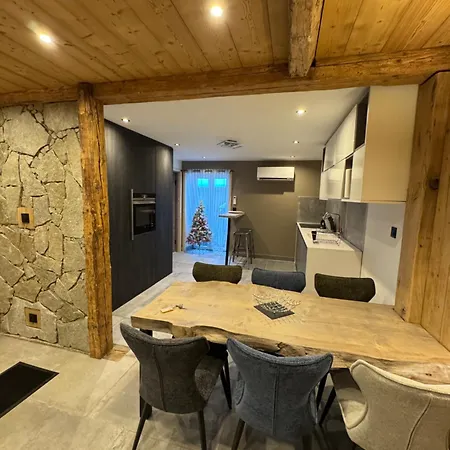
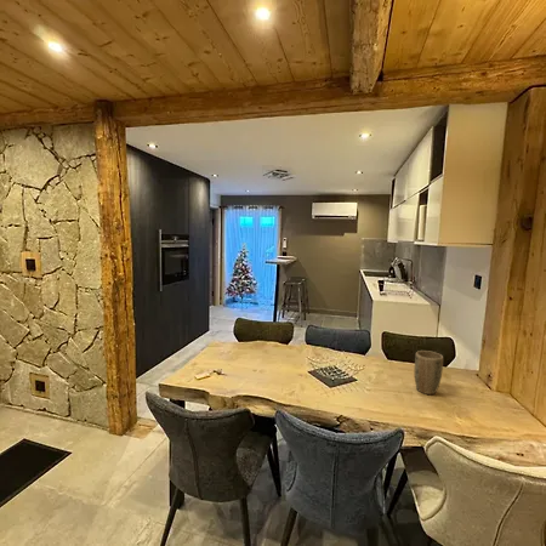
+ plant pot (427, 372)
